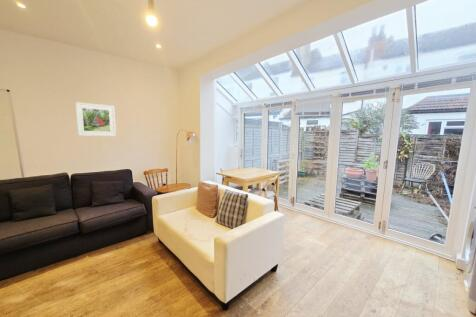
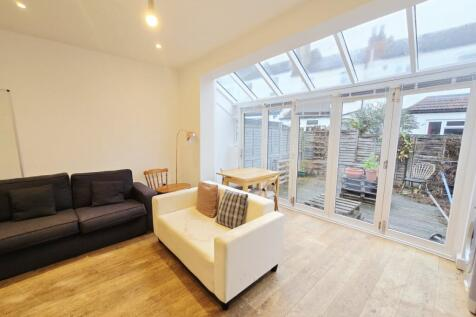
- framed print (96, 120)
